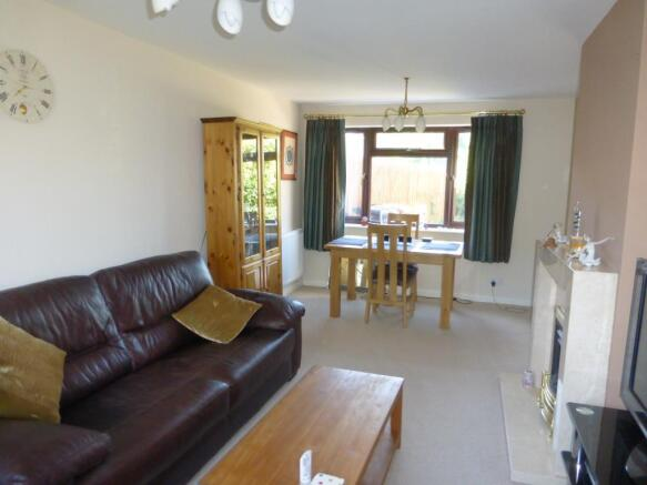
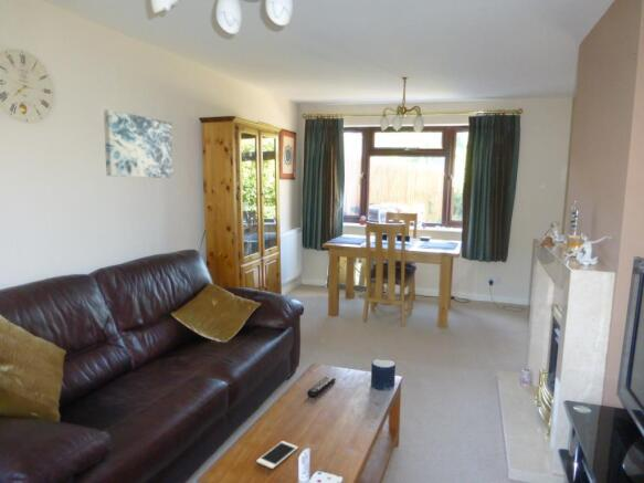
+ wall art (141, 147)
+ candle (382, 374)
+ remote control (321, 386)
+ cell phone (277, 454)
